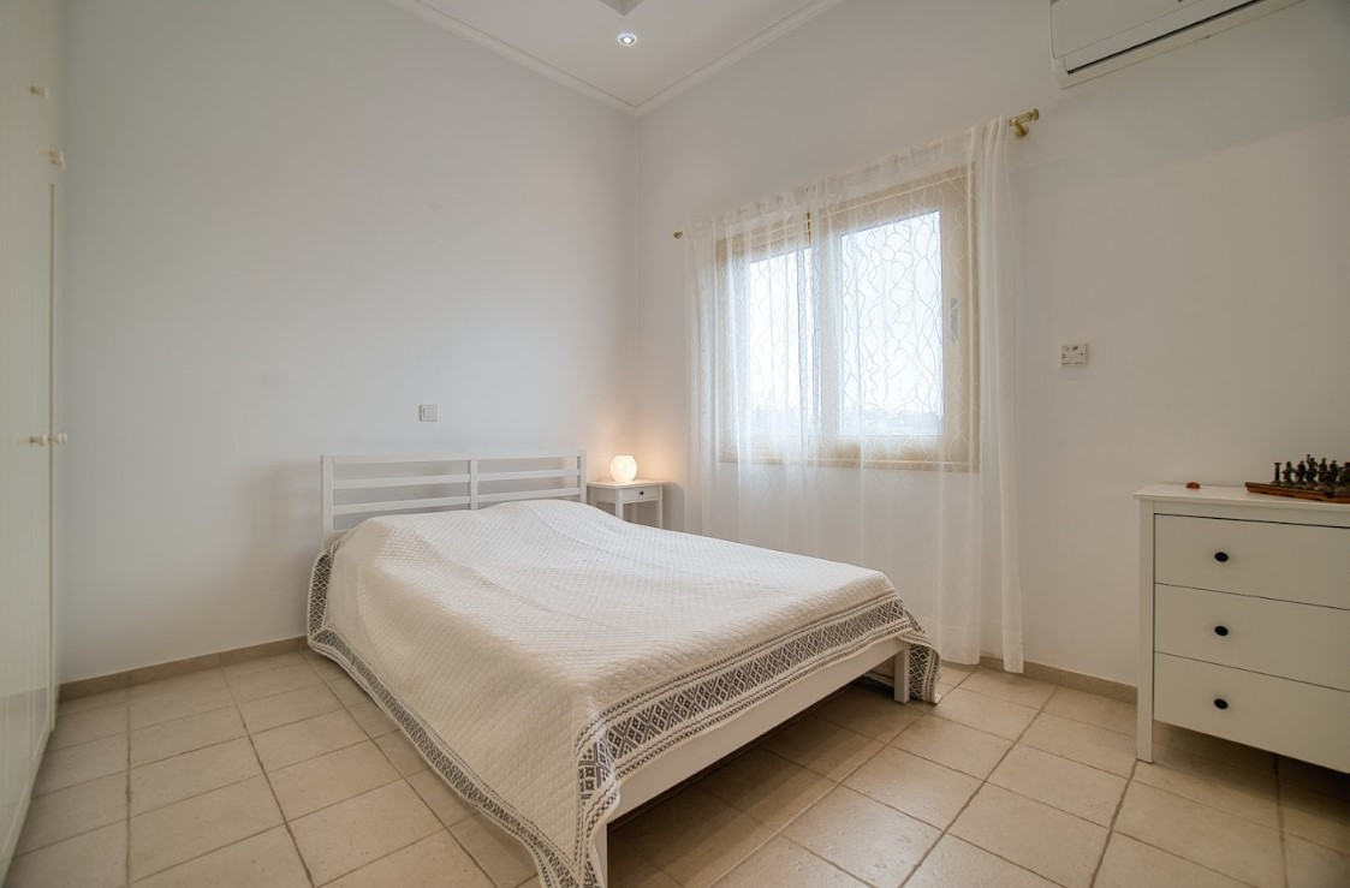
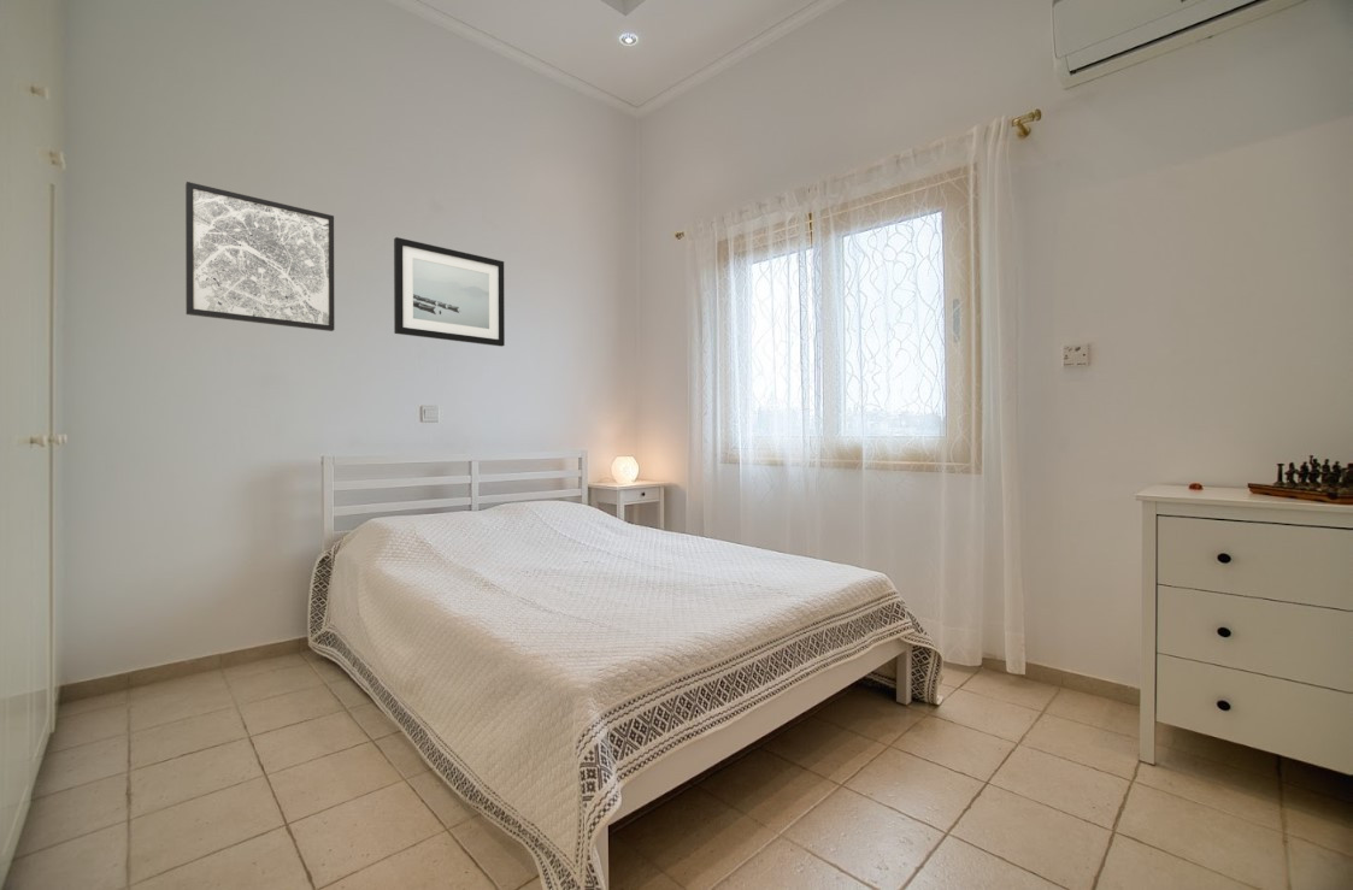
+ wall art (264, 261)
+ wall art (452, 295)
